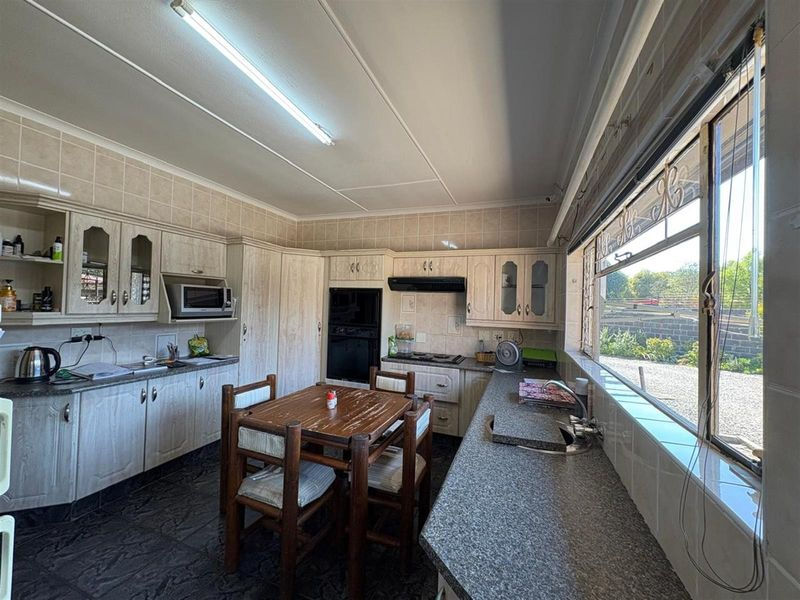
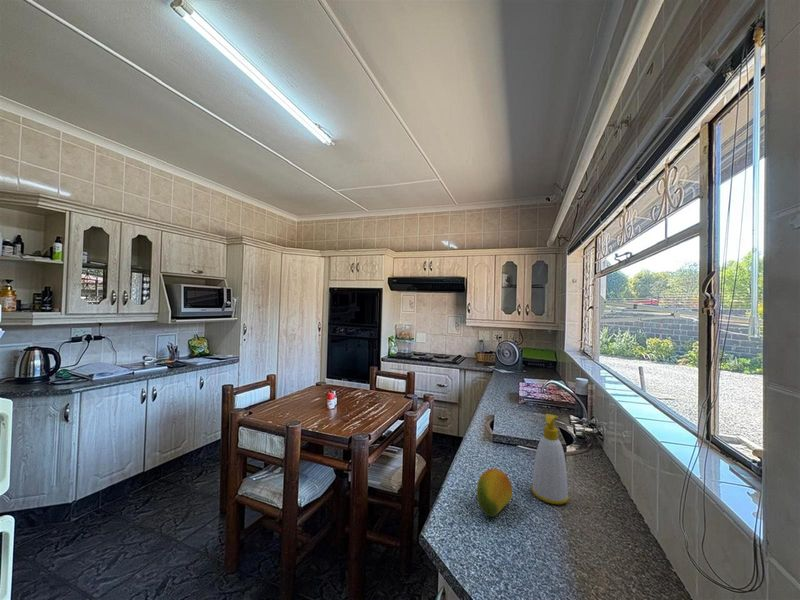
+ soap bottle (550, 454)
+ fruit (492, 490)
